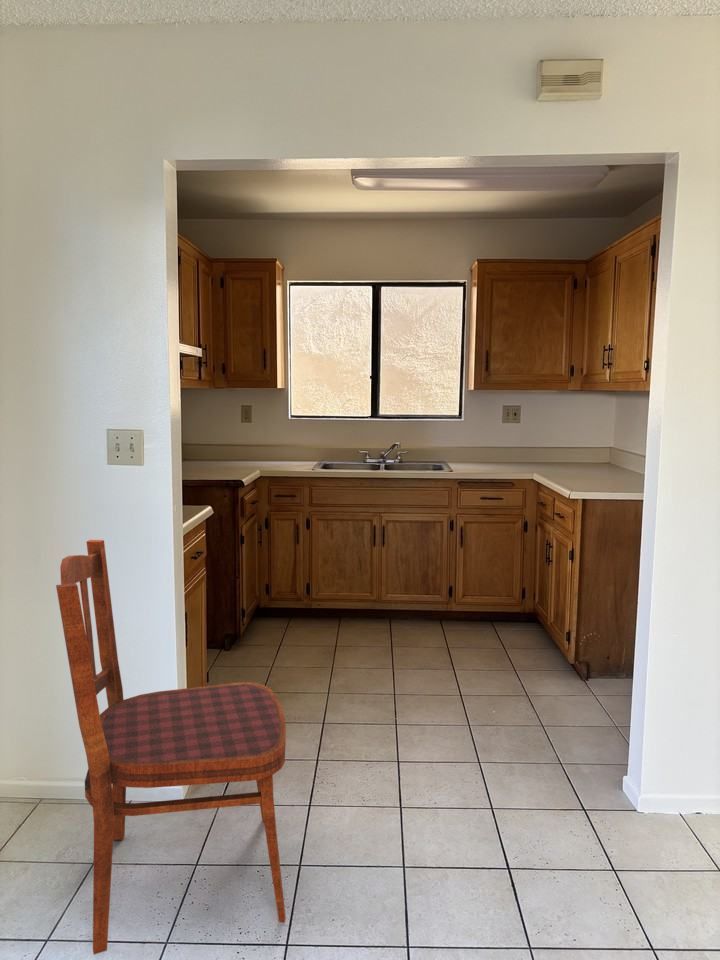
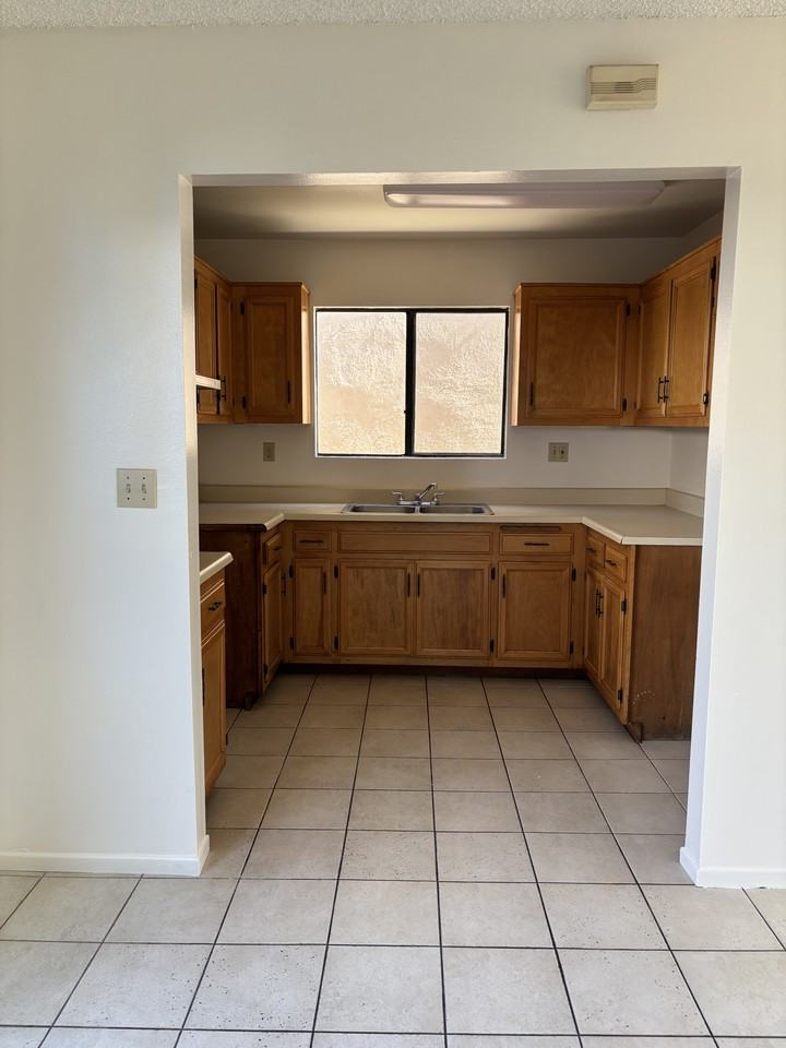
- dining chair (179, 720)
